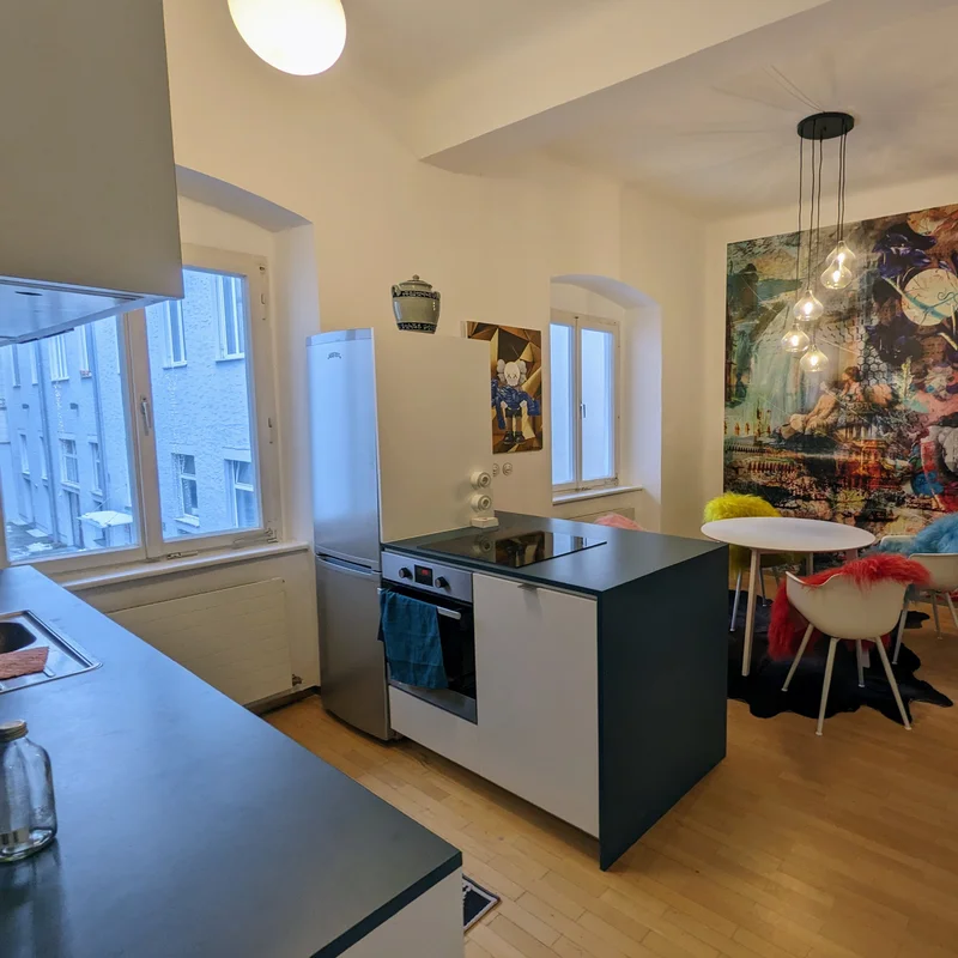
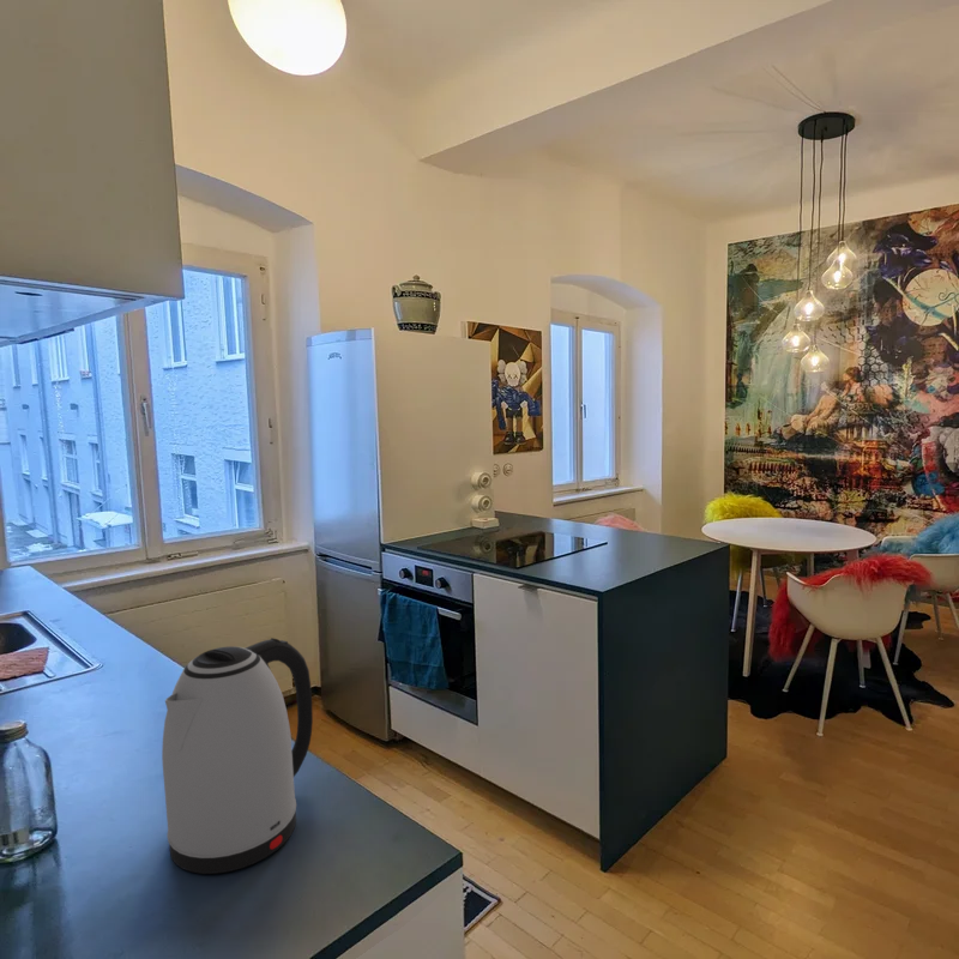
+ kettle (247, 732)
